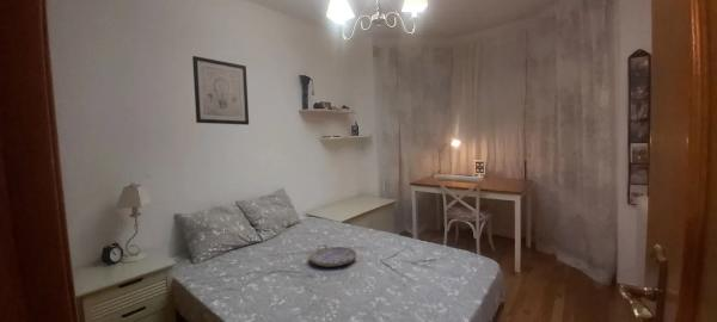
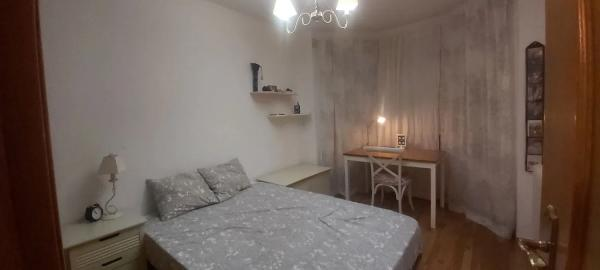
- serving tray (332, 255)
- wall art (222, 92)
